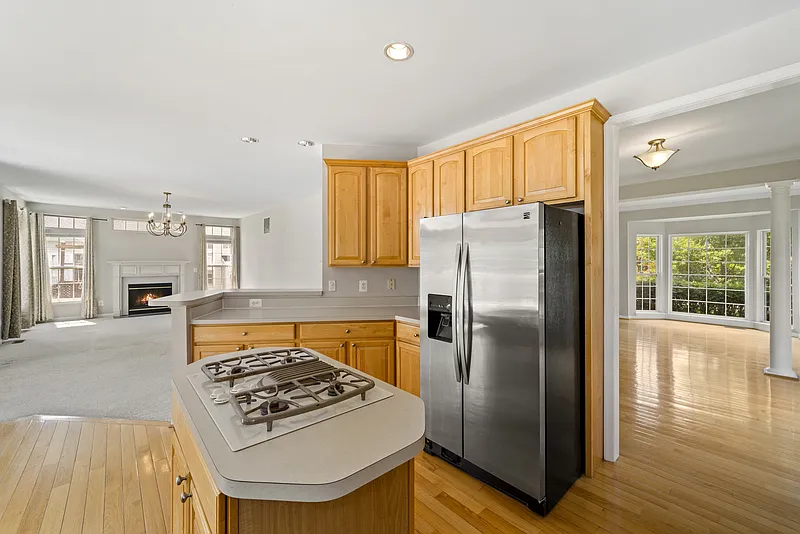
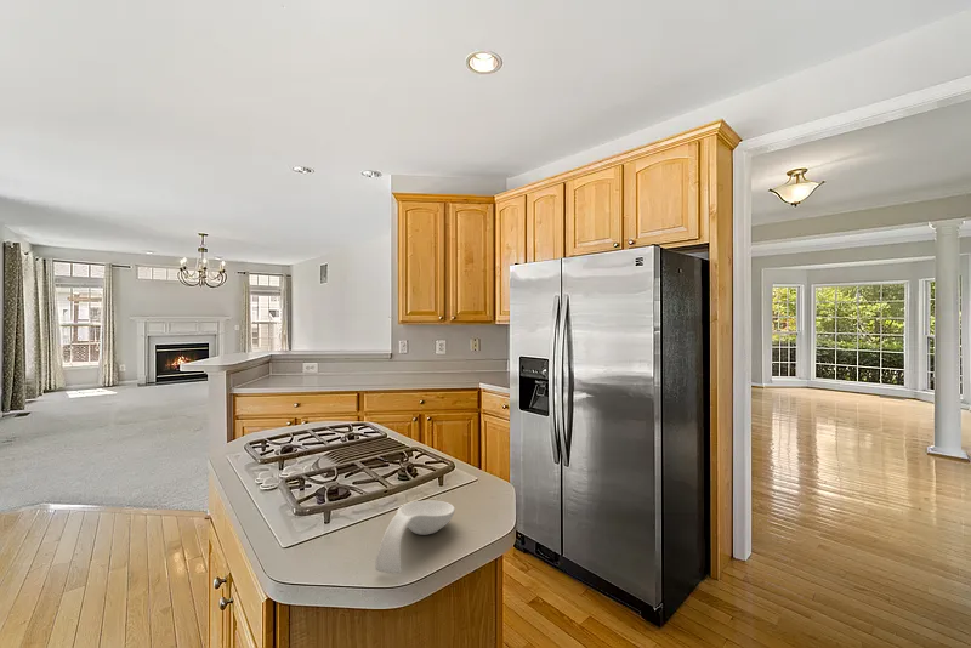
+ spoon rest (415, 523)
